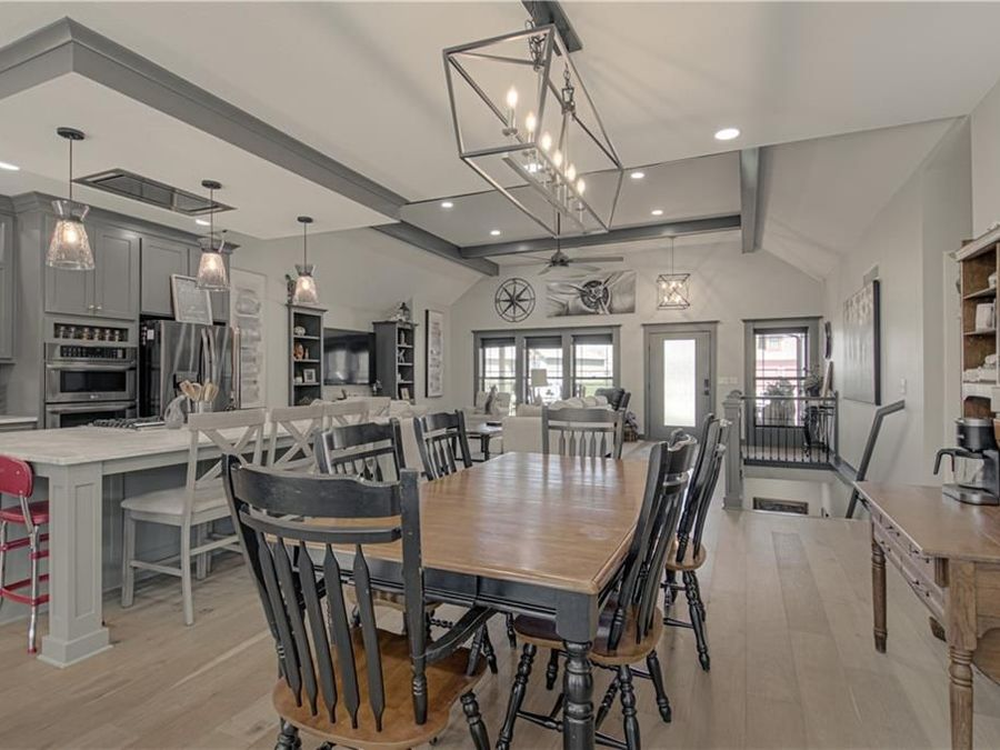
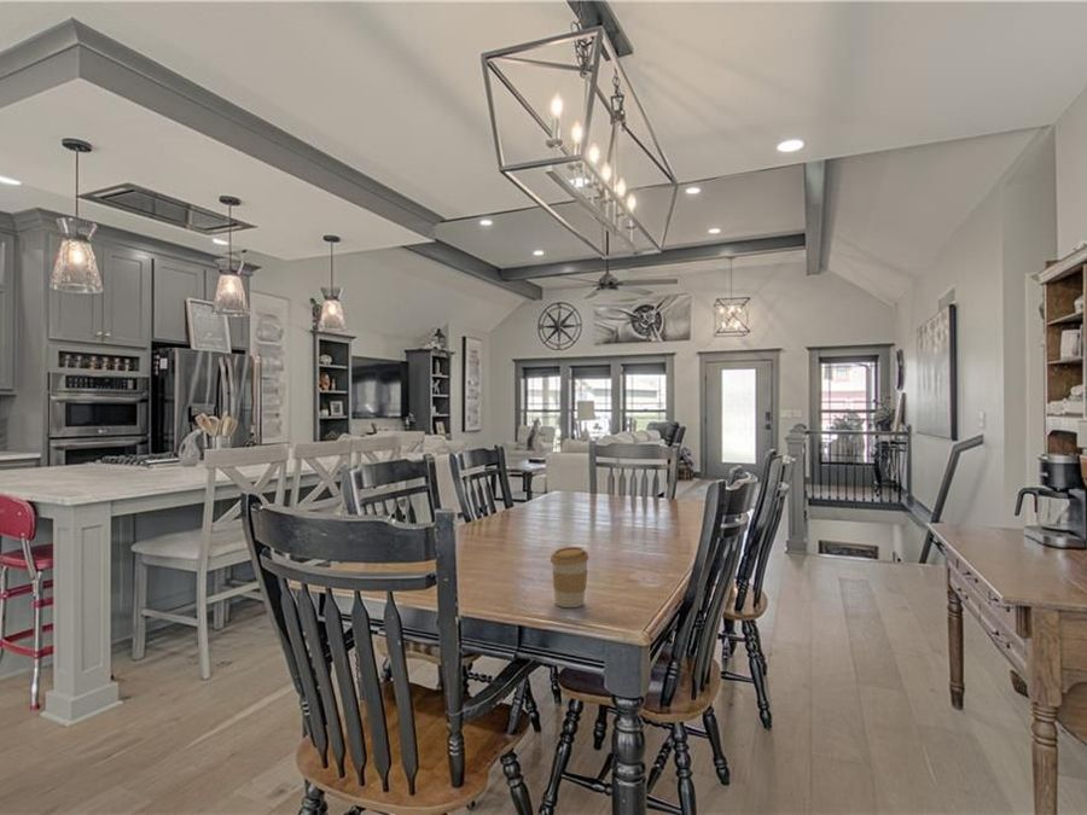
+ coffee cup (569, 576)
